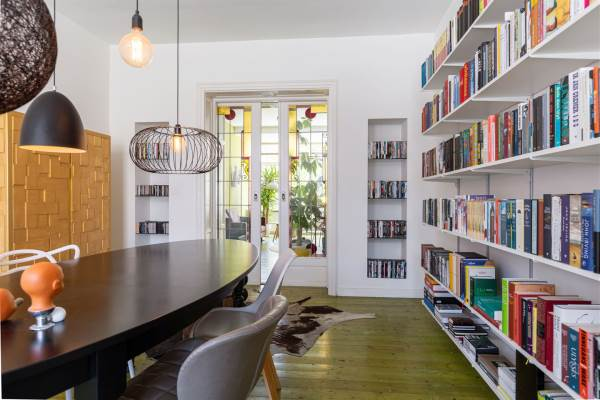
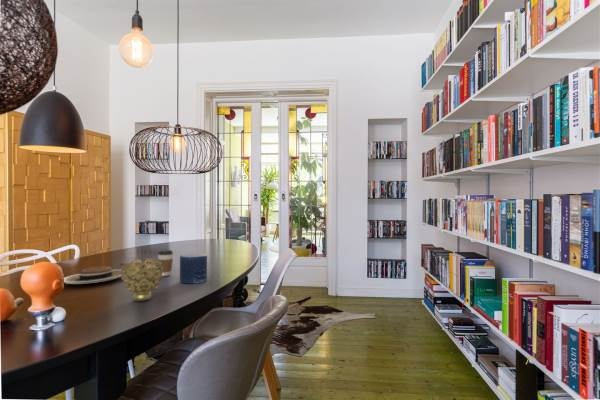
+ candle (193, 267)
+ coffee cup (165, 262)
+ decorative bowl (142, 280)
+ plate (96, 274)
